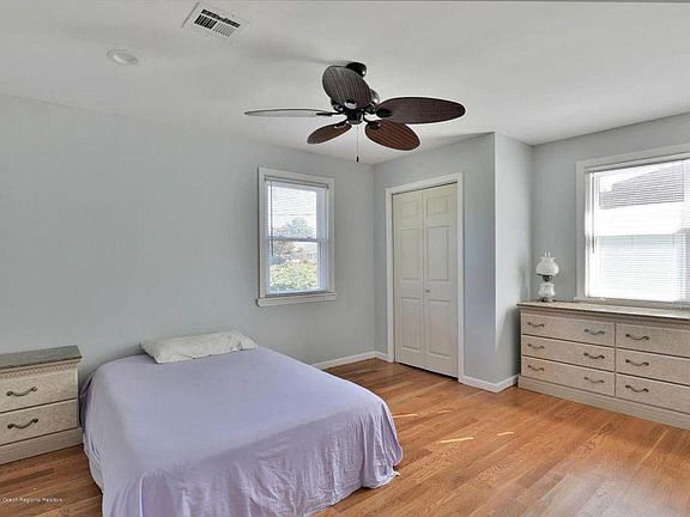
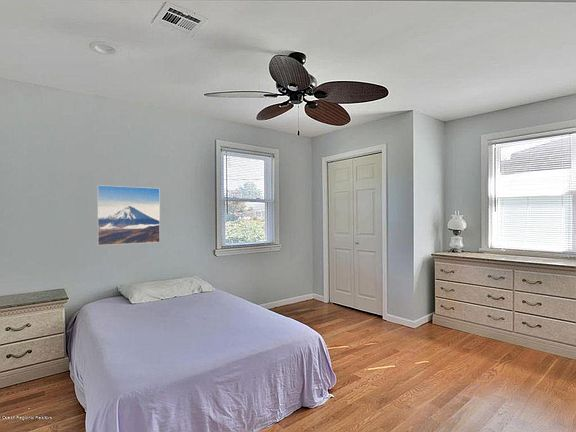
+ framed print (130, 215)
